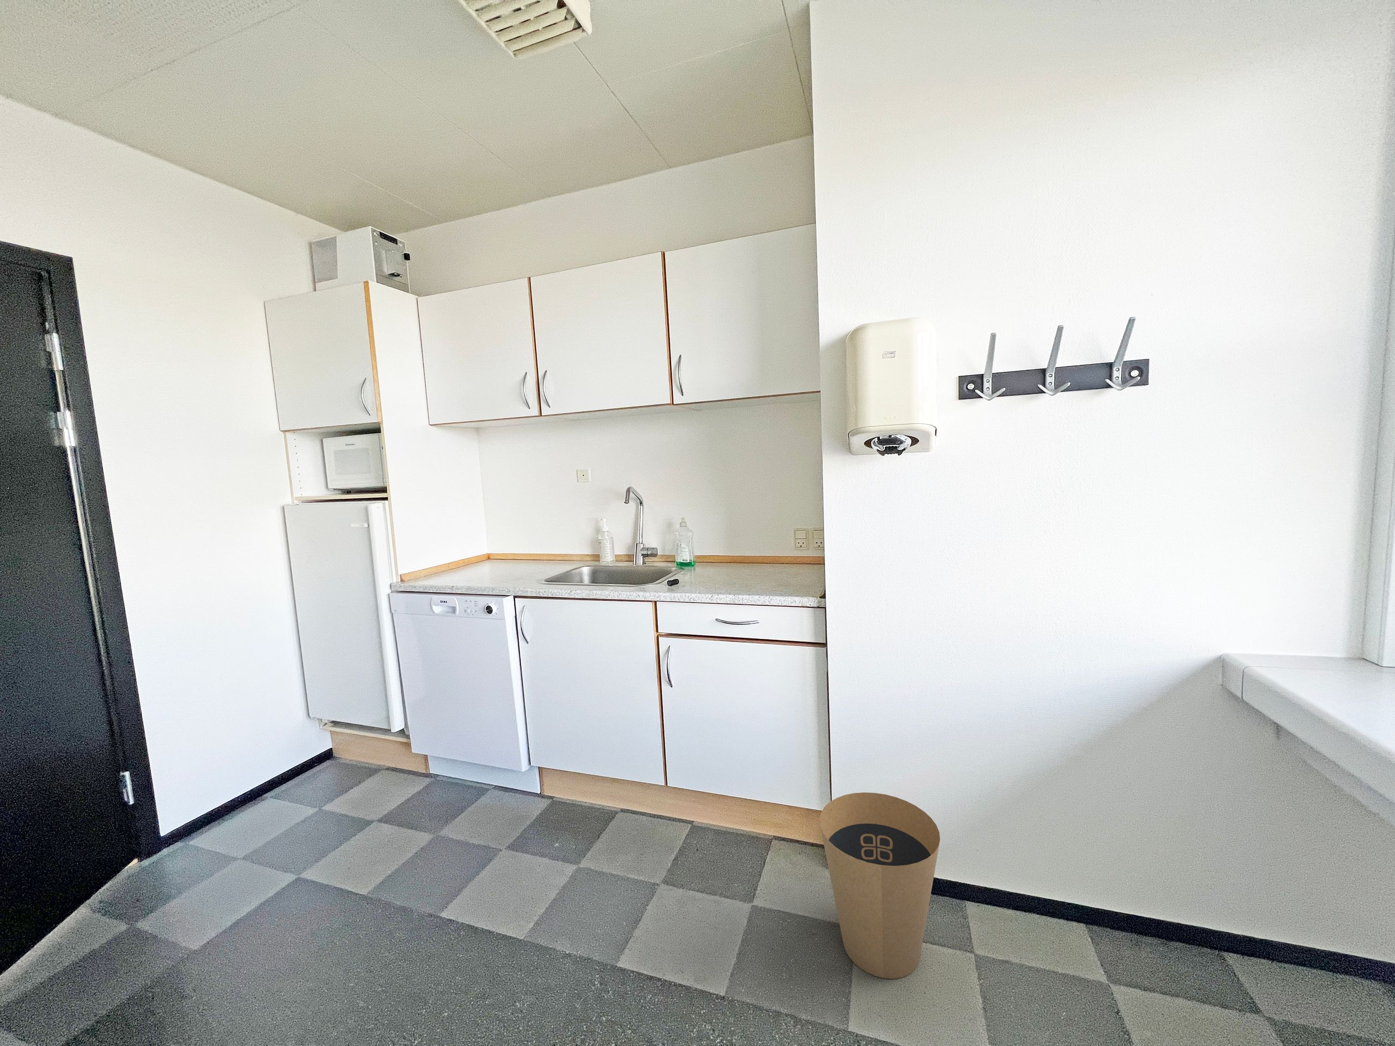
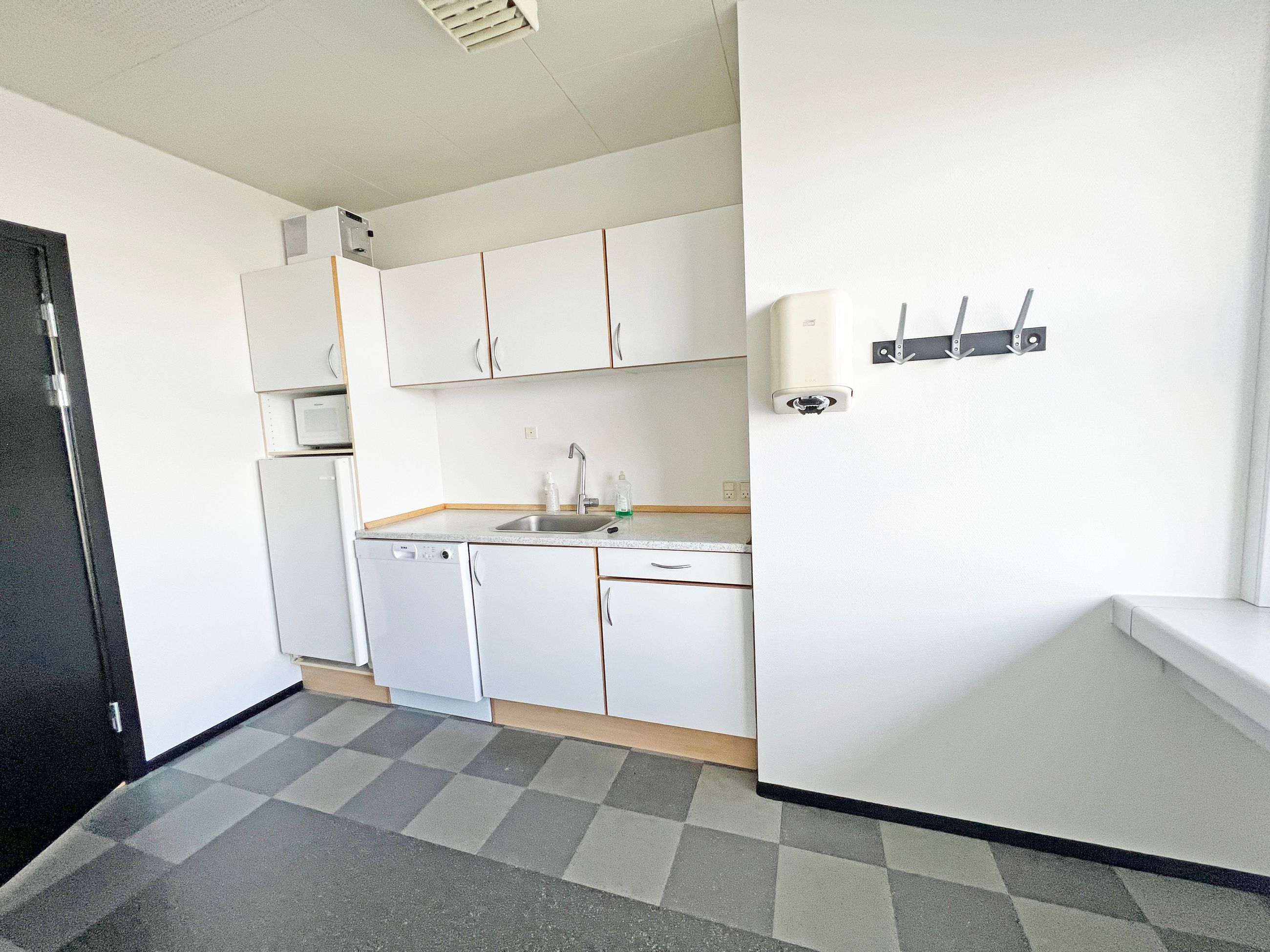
- trash can (879, 886)
